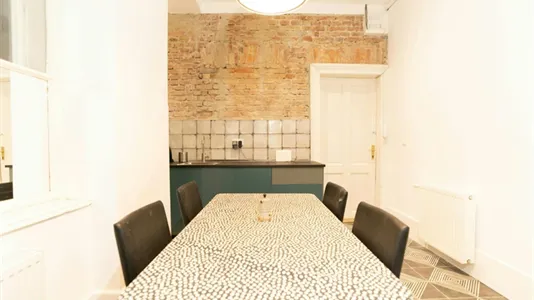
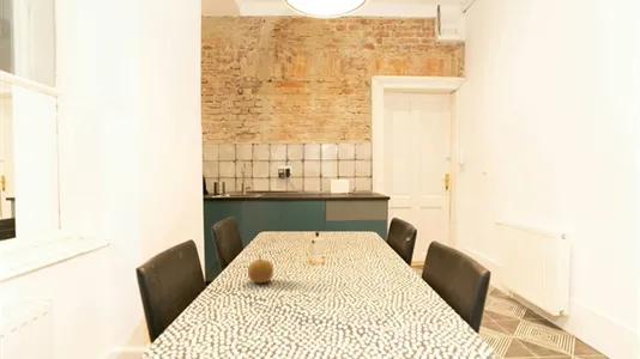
+ fruit (260, 268)
